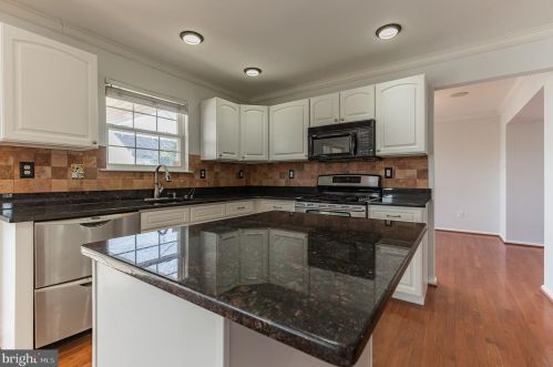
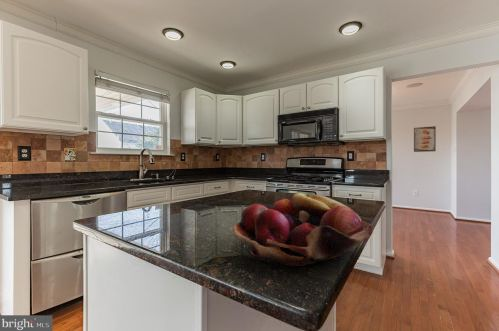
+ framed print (424, 139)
+ fruit basket (301, 222)
